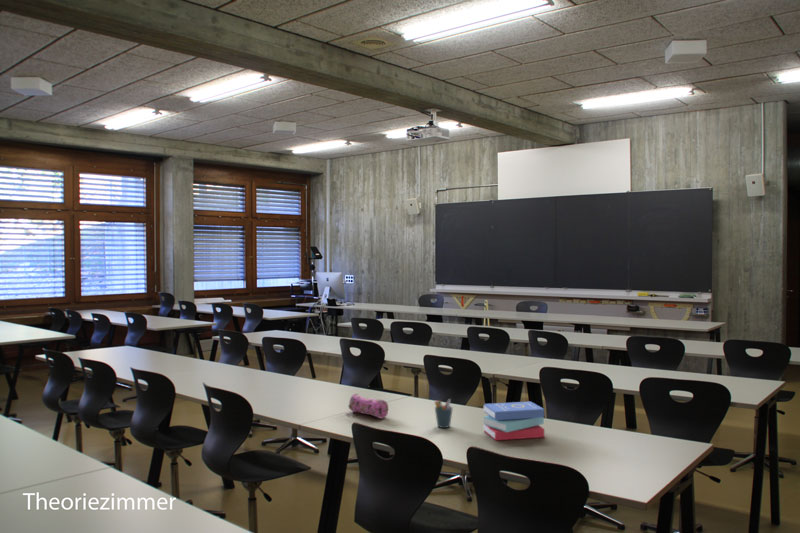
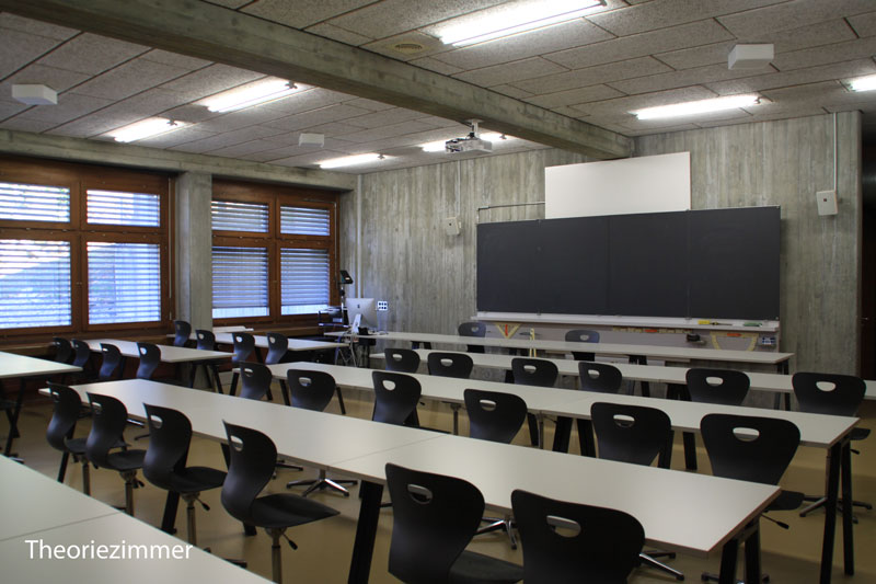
- book (513, 420)
- pencil case (368, 405)
- pen holder (443, 411)
